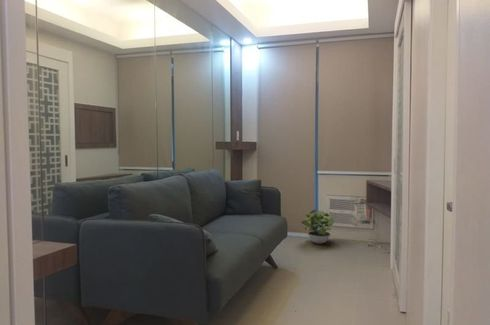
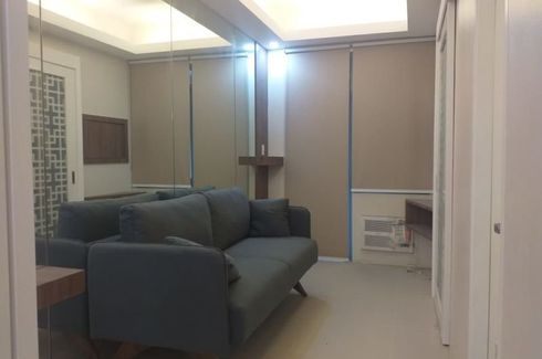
- potted plant (317, 225)
